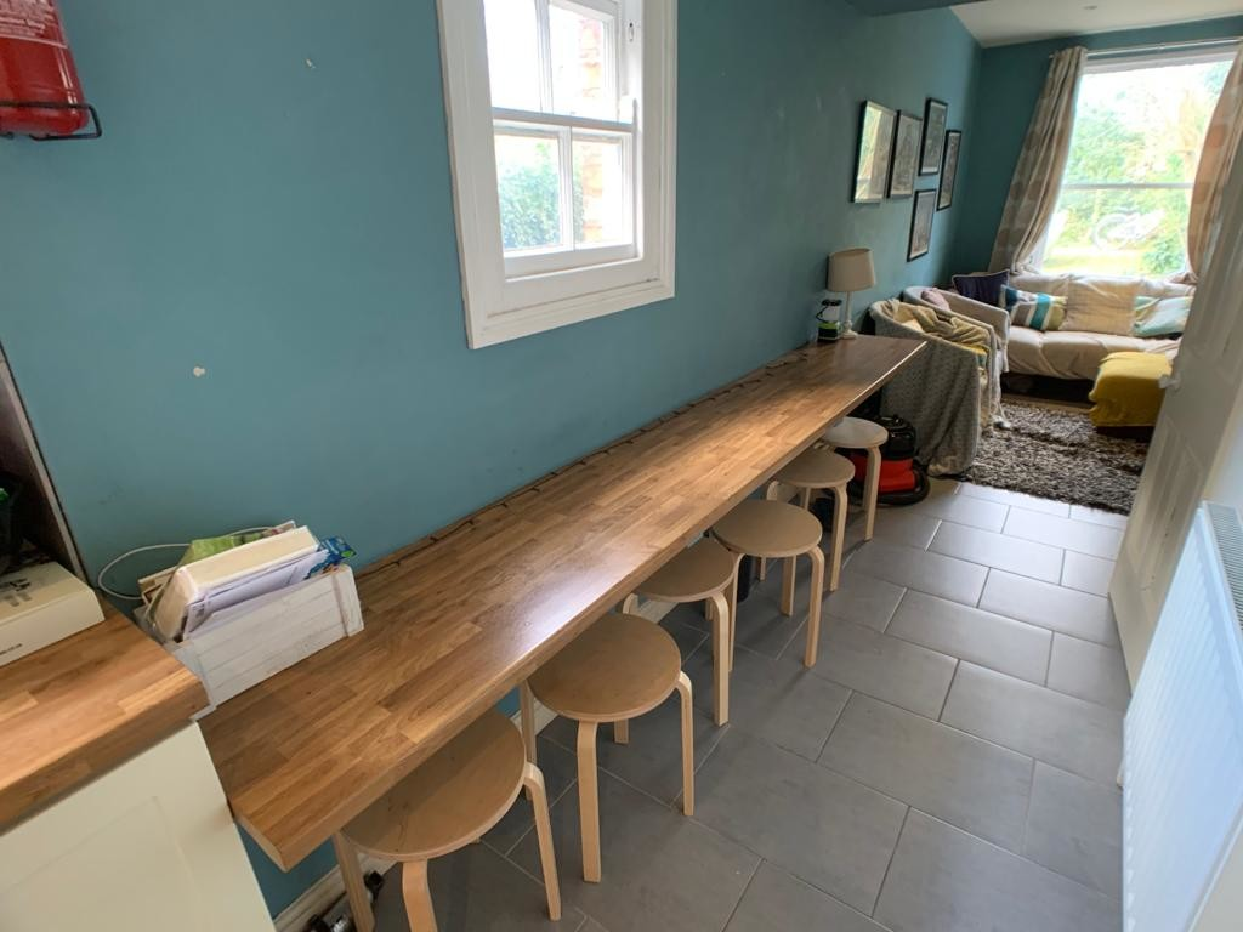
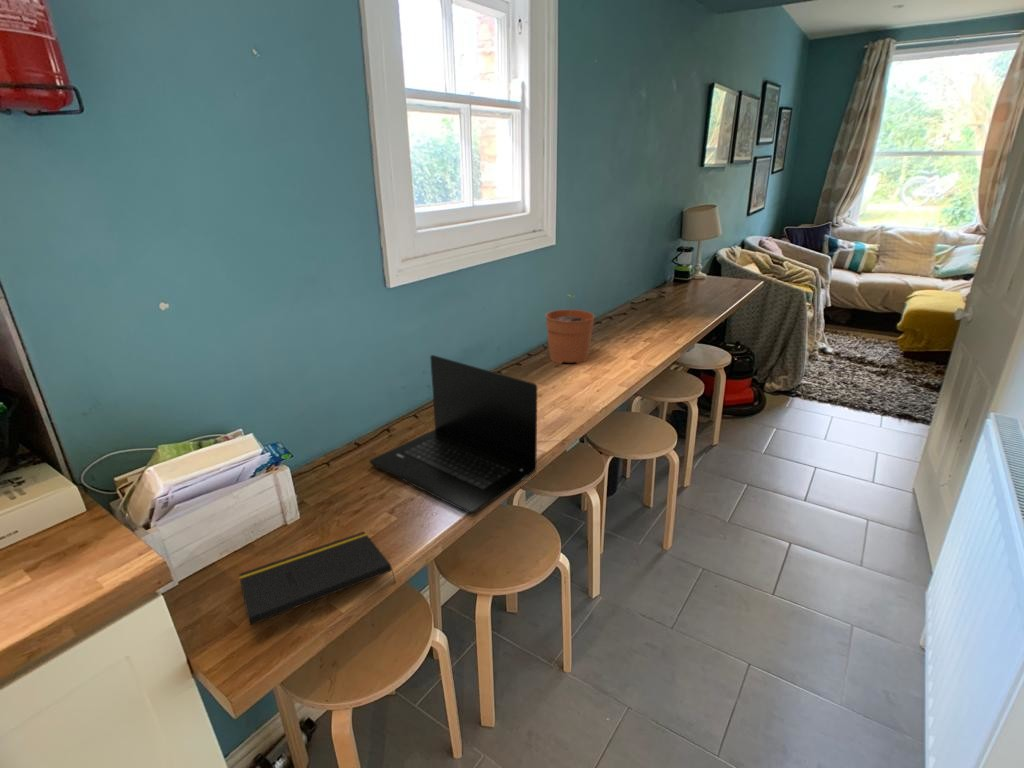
+ notepad (314, 572)
+ laptop (449, 426)
+ plant pot (569, 326)
